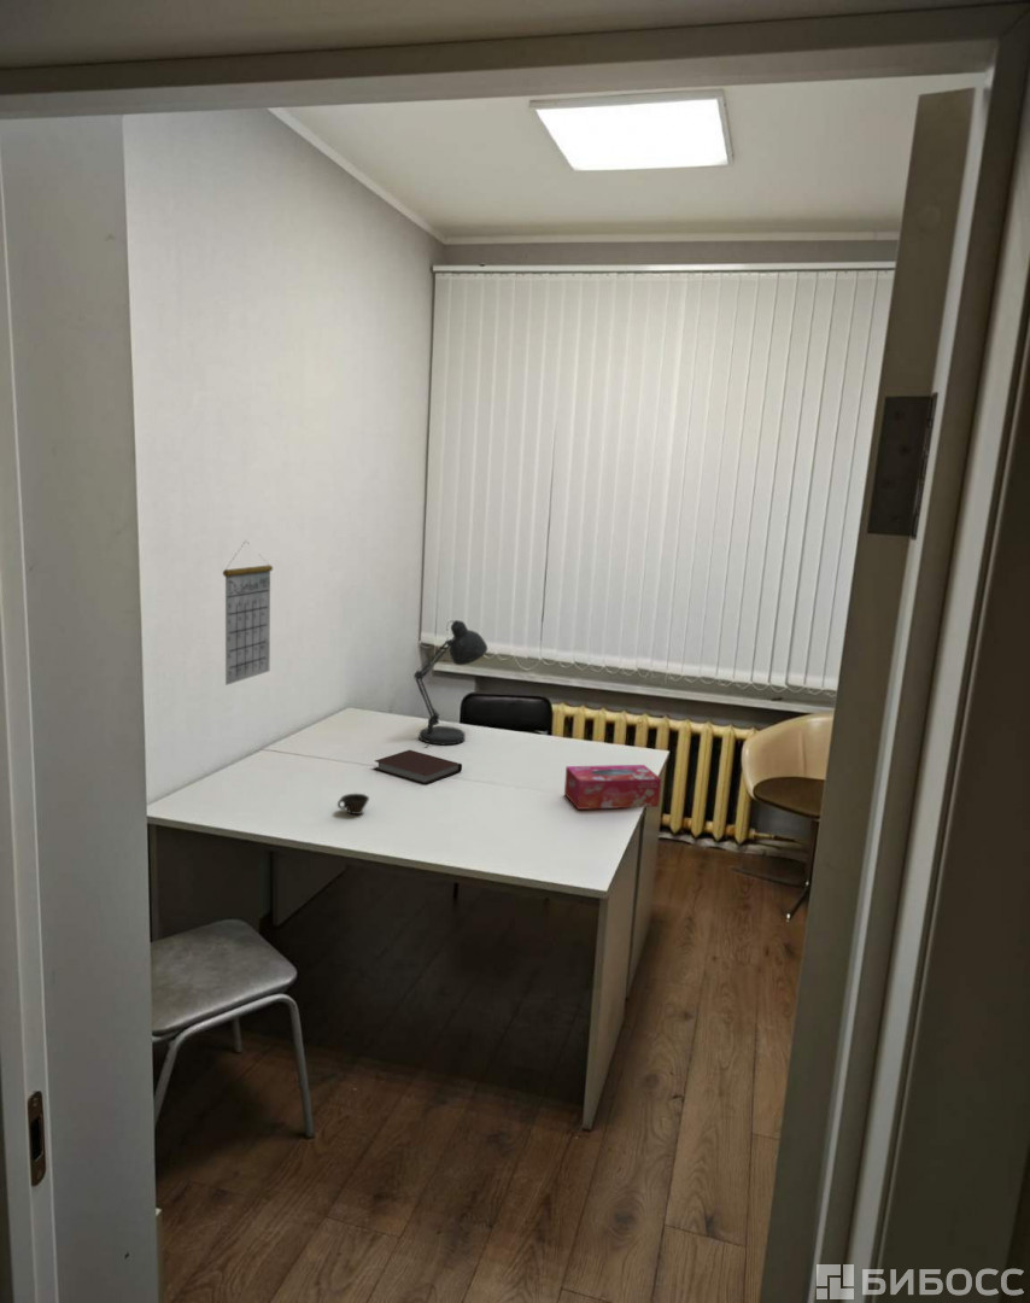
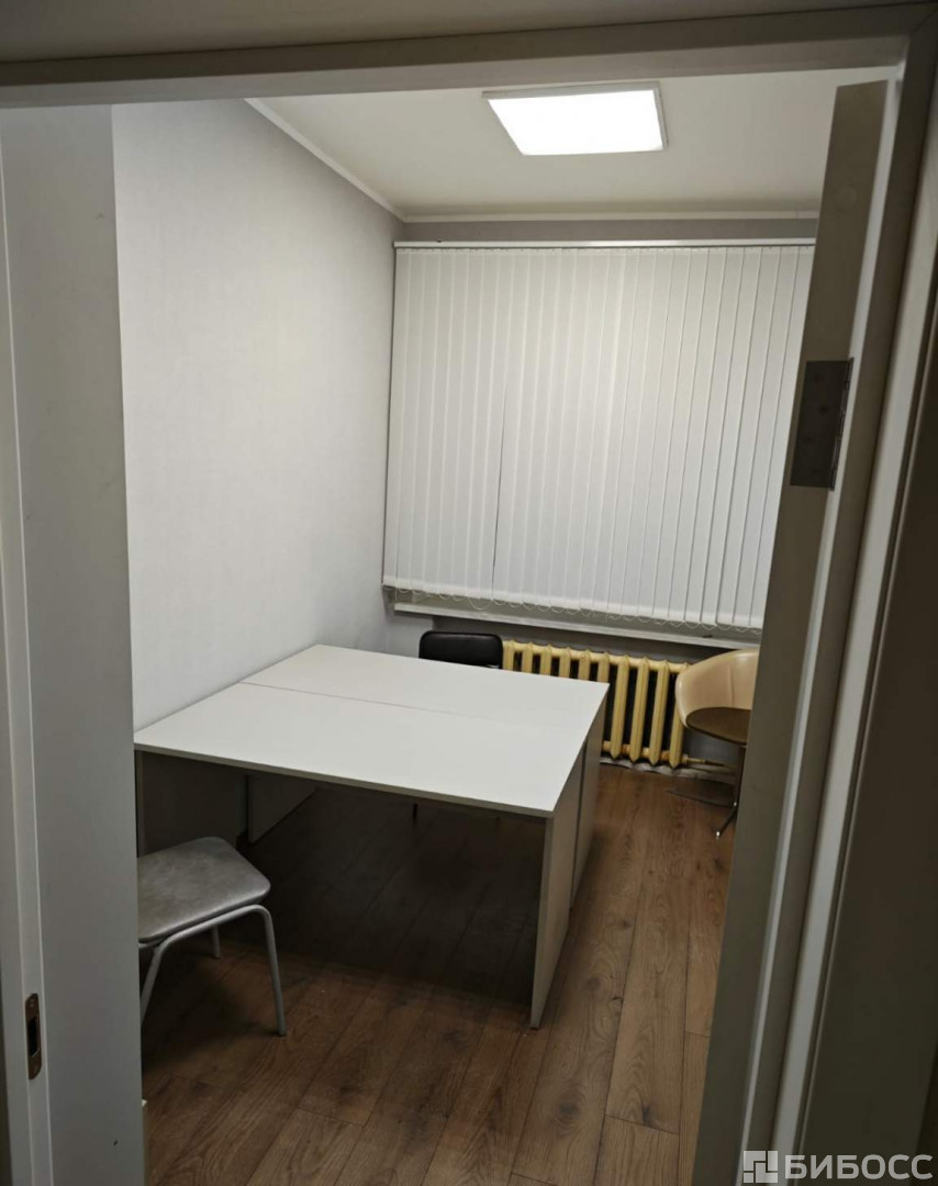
- calendar (248, 609)
- cup (352, 805)
- desk lamp (456, 664)
- tissue box (611, 785)
- notebook (417, 765)
